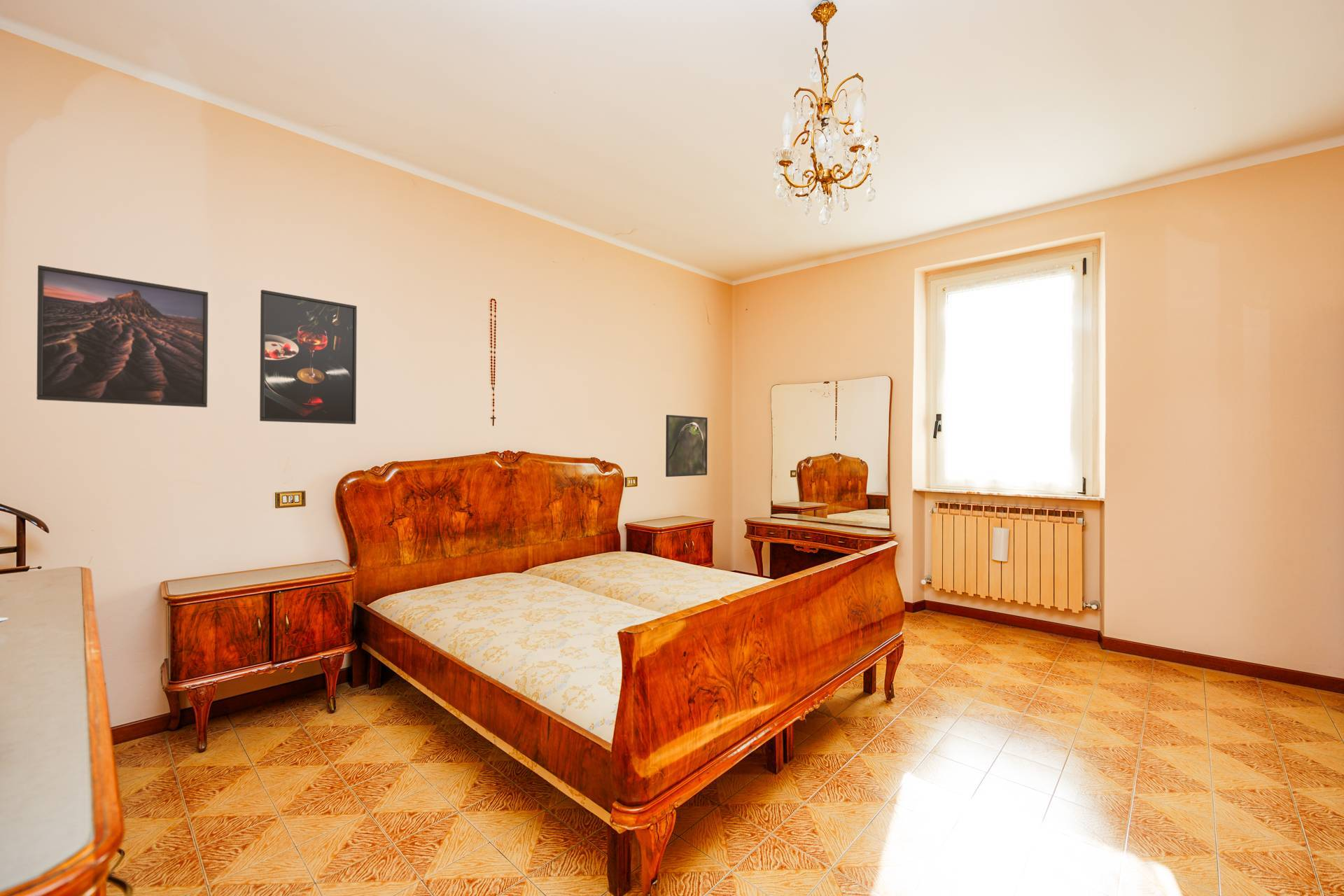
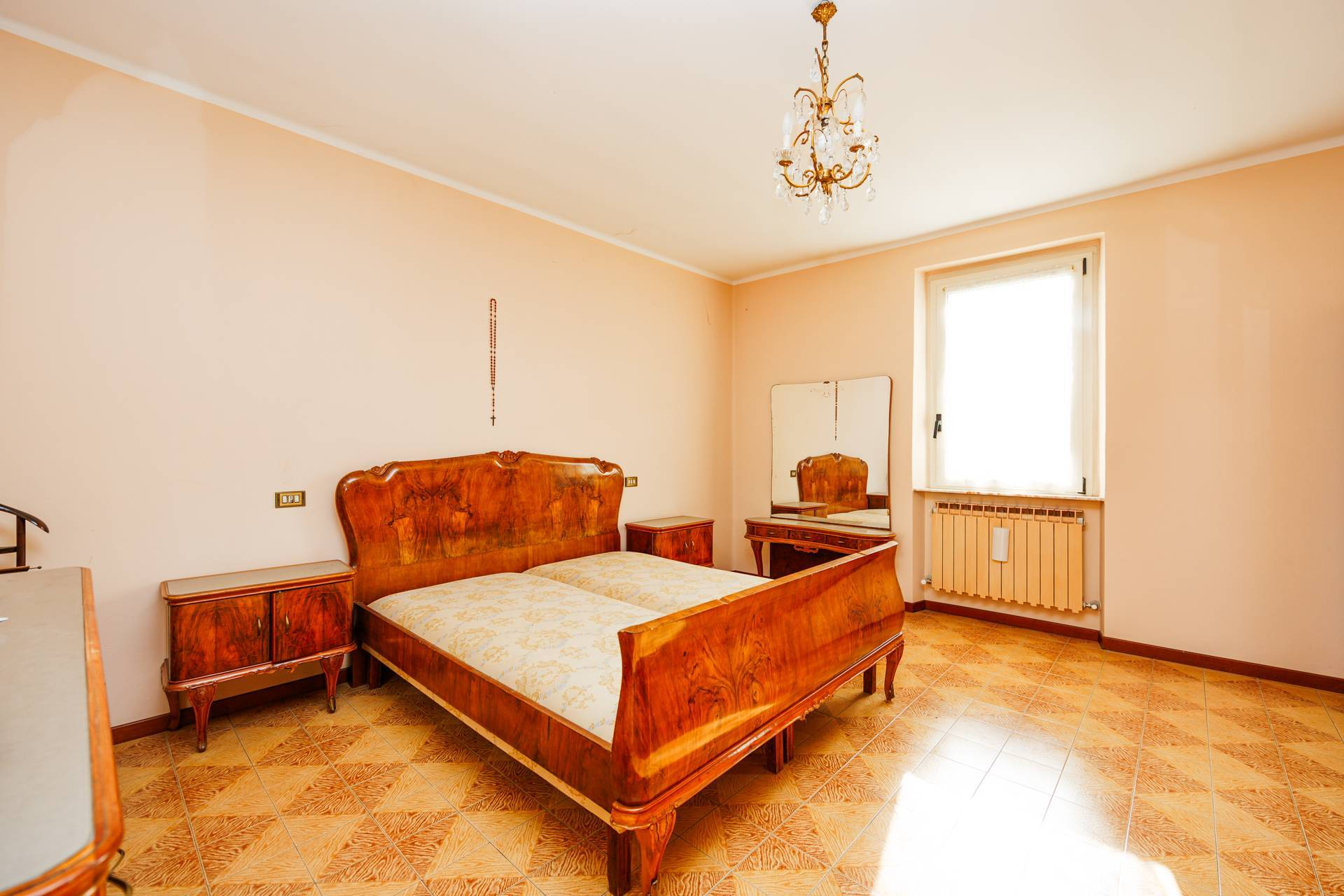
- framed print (129, 342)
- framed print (687, 446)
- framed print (310, 360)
